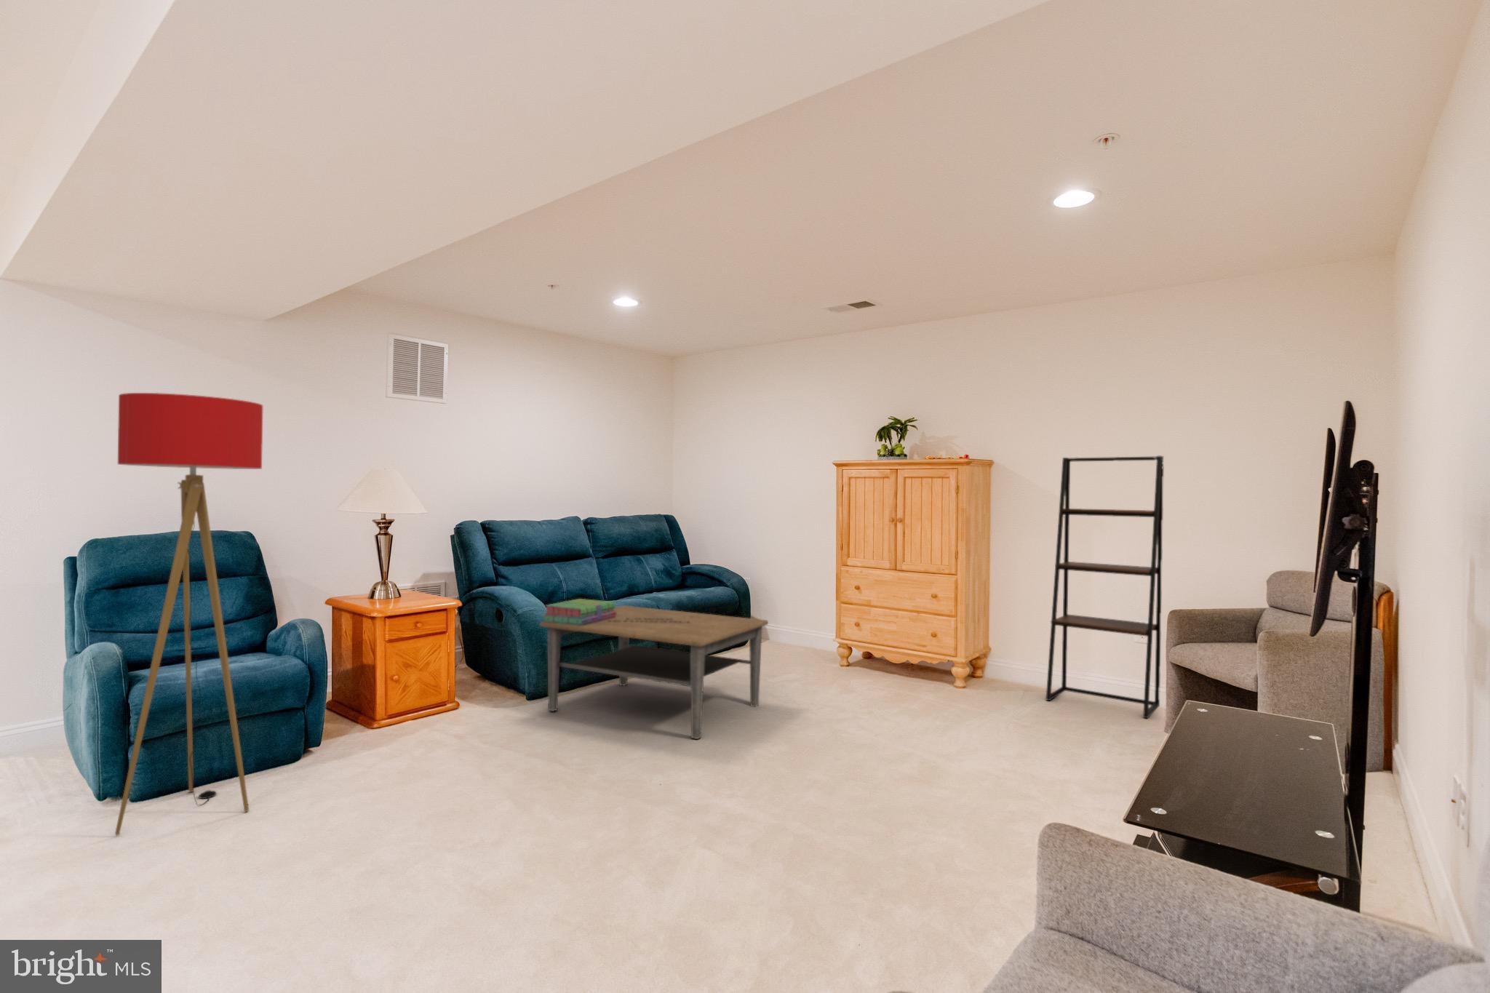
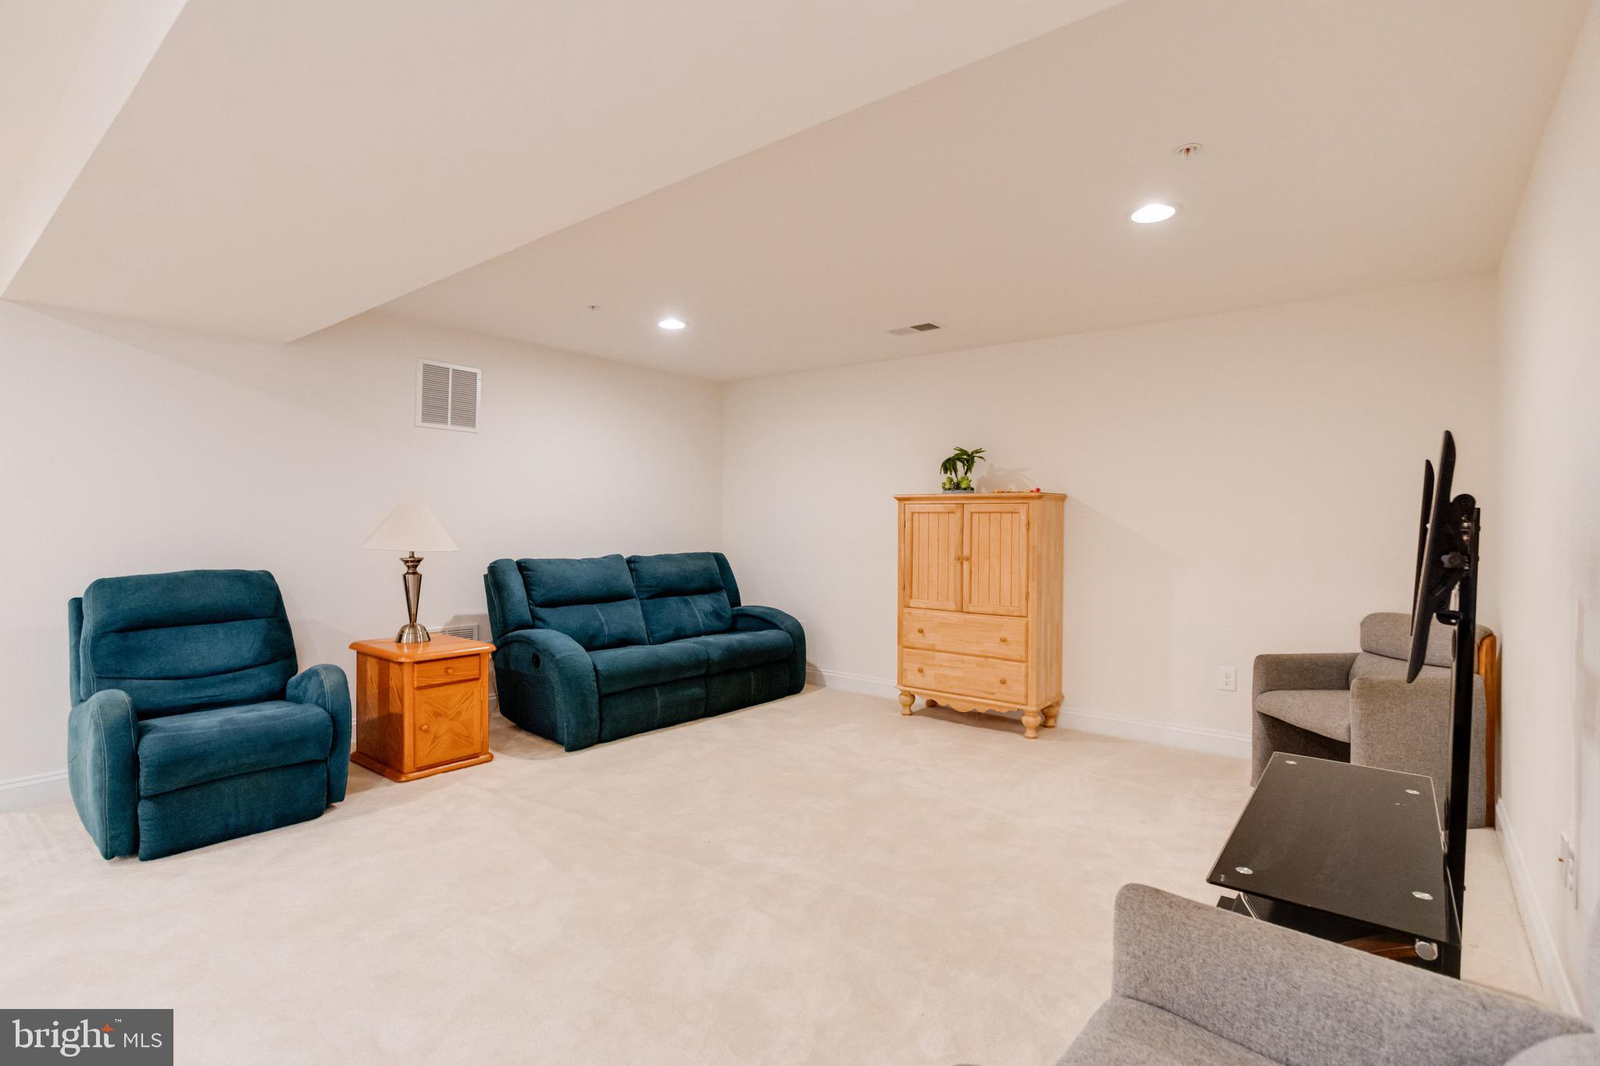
- coffee table (656, 664)
- floor lamp (191, 606)
- shelving unit (1106, 573)
- stack of books (579, 611)
